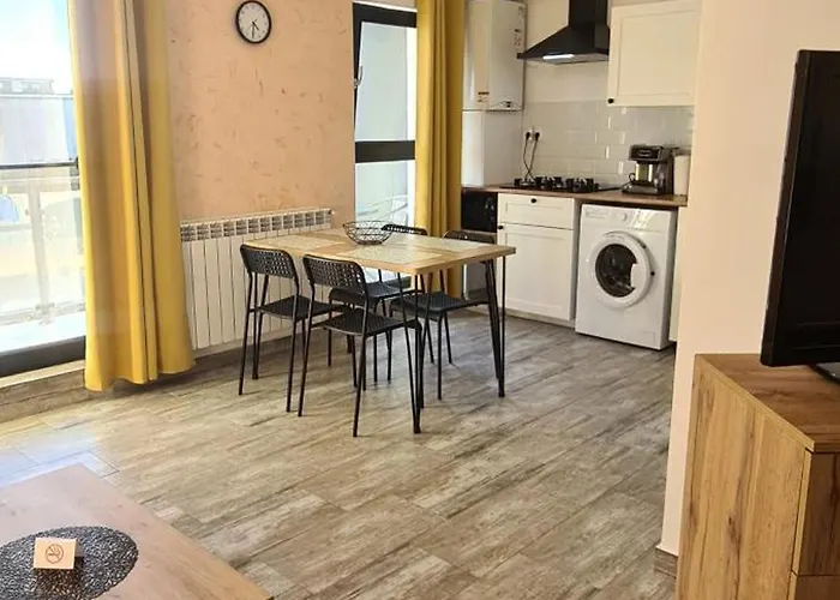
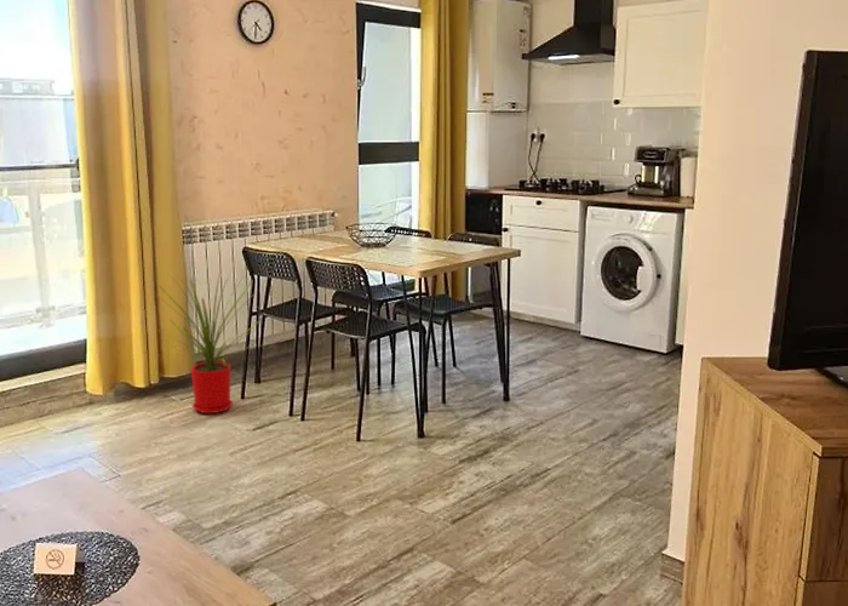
+ house plant (208, 341)
